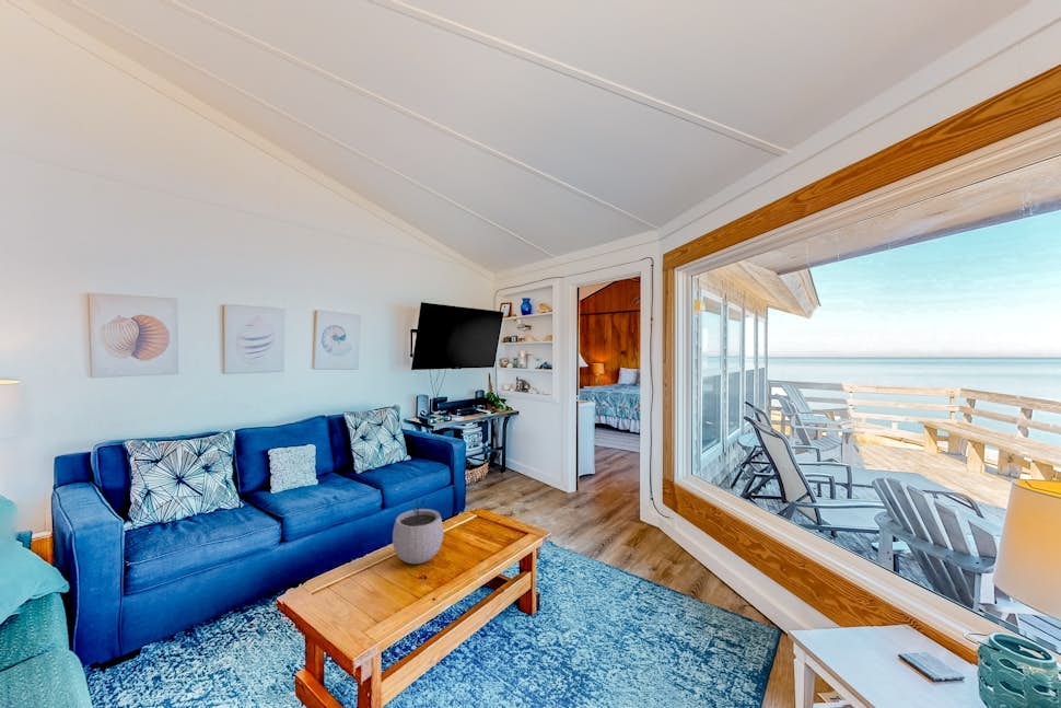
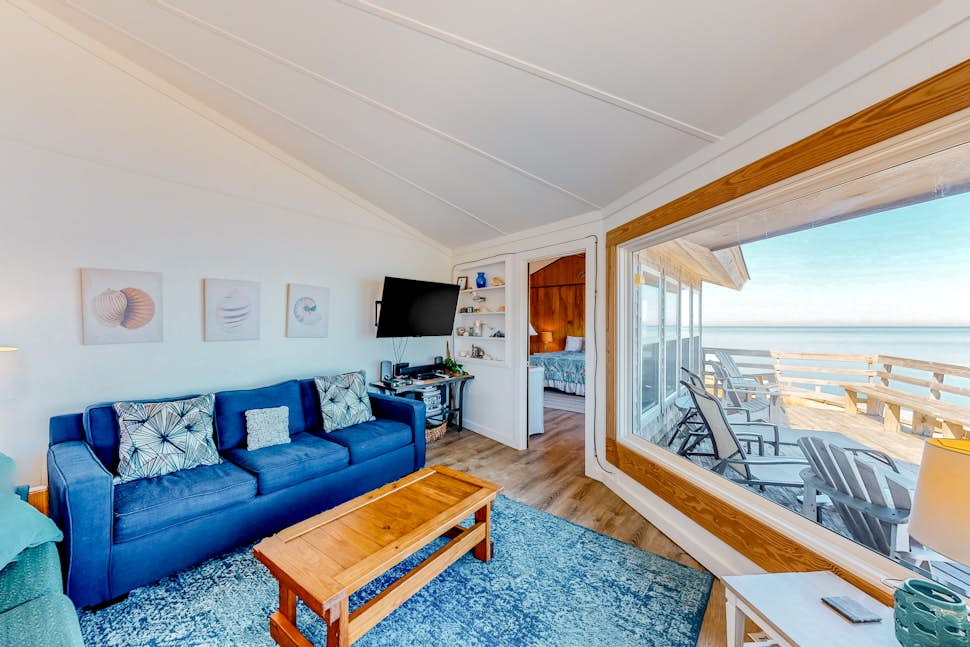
- plant pot (418, 529)
